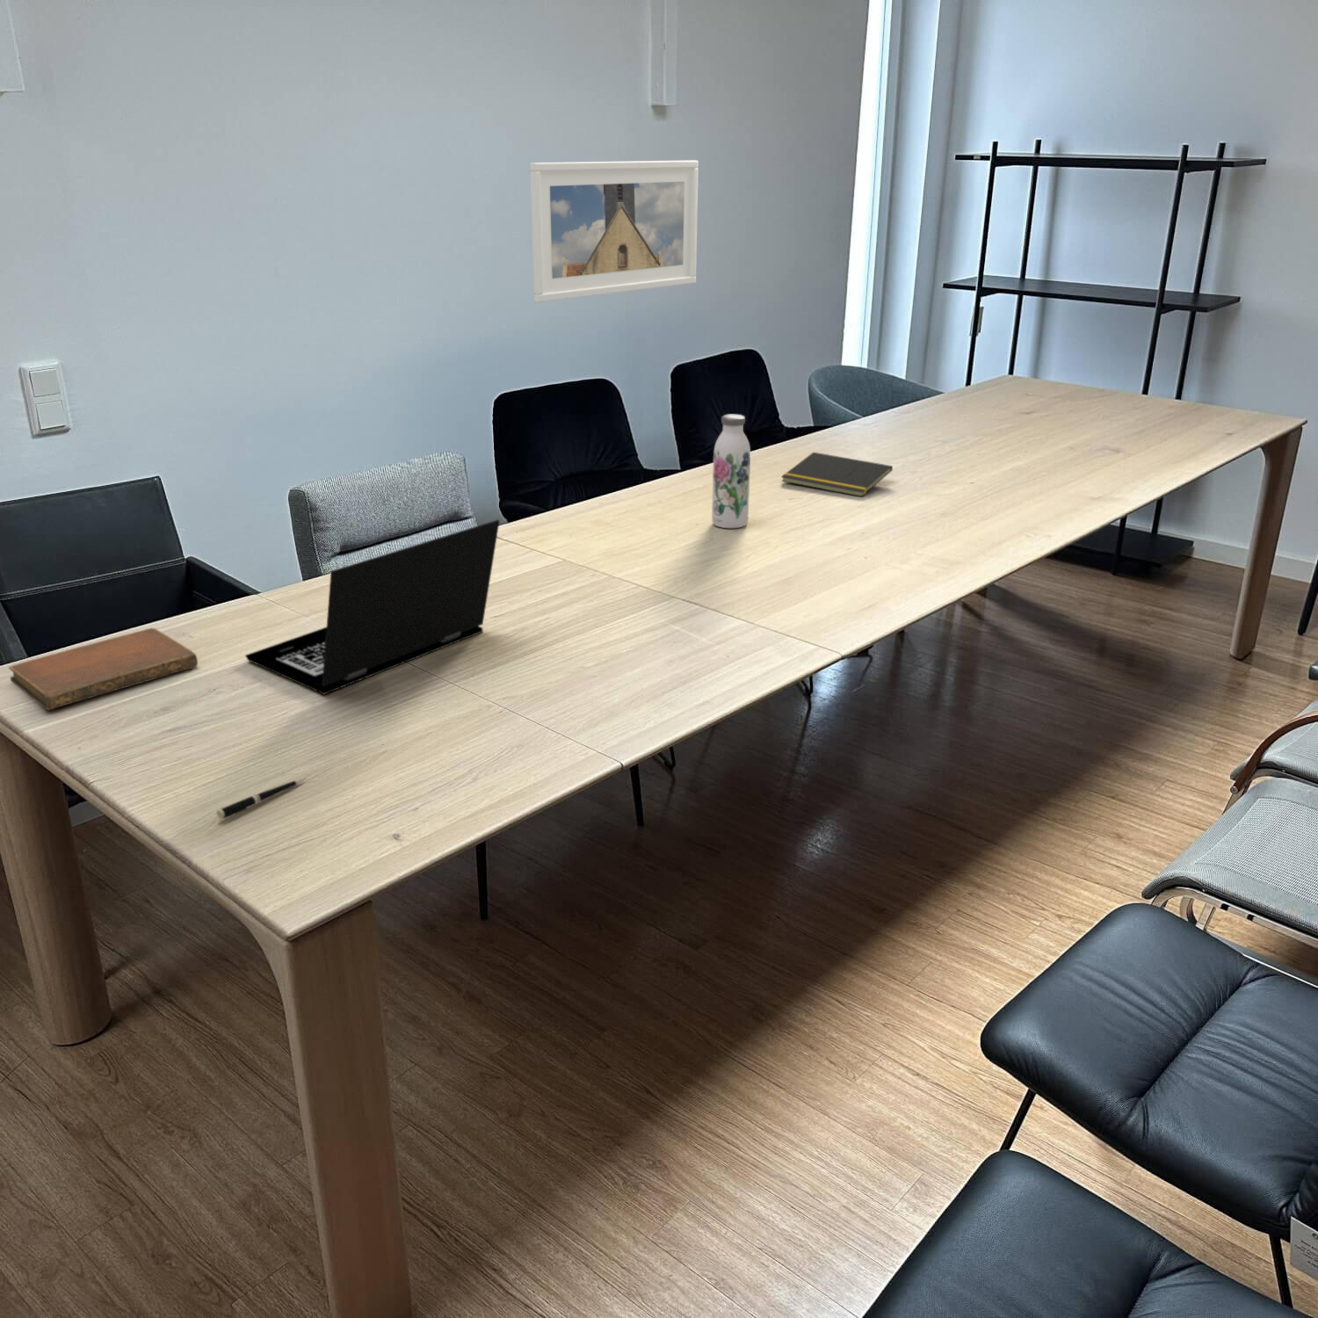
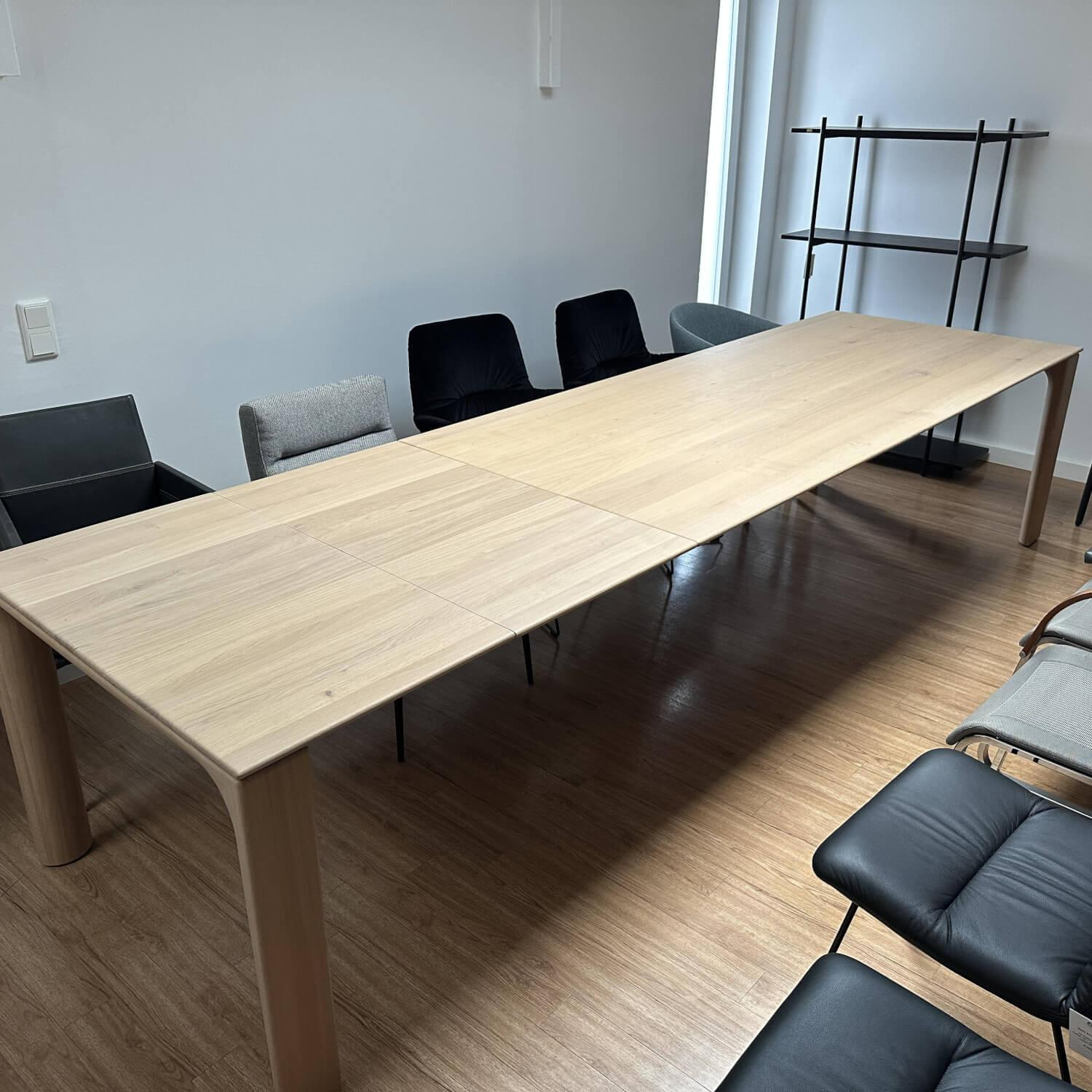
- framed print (619, 228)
- water bottle (731, 470)
- pen (263, 794)
- notebook (104, 666)
- notepad (836, 473)
- laptop (373, 589)
